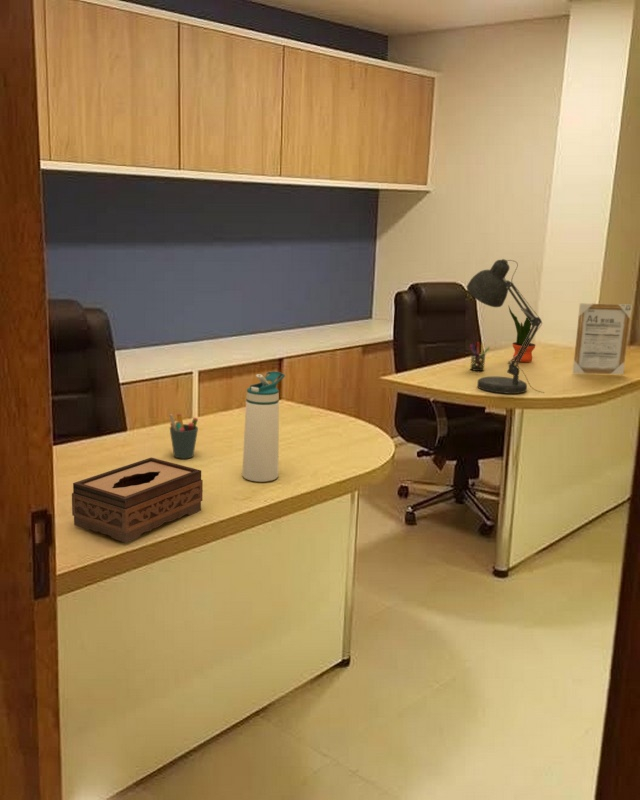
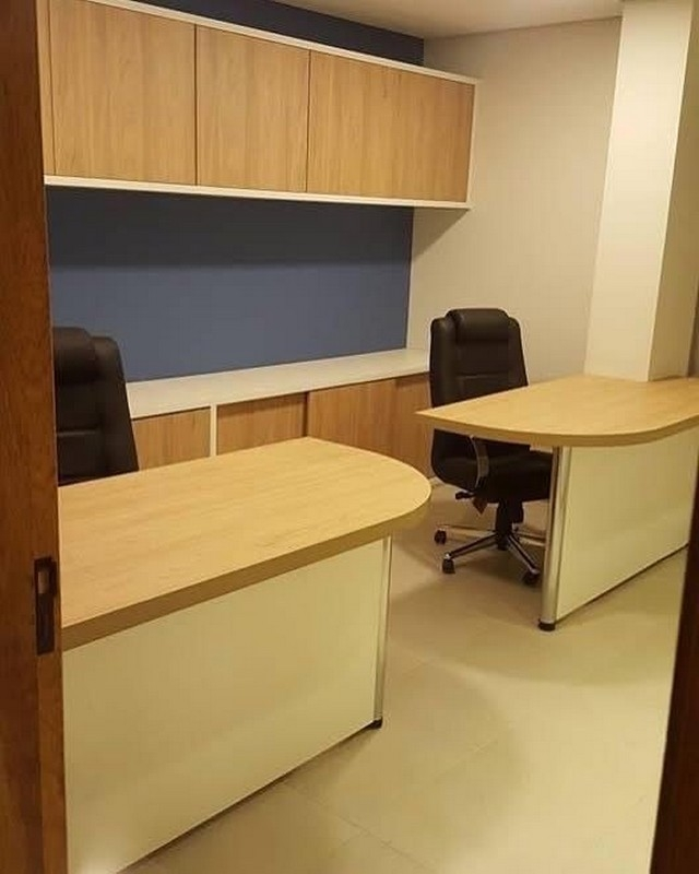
- pen holder (479, 355)
- tissue box (139, 497)
- desk lamp (500, 306)
- water bottle (264, 424)
- potted plant (520, 333)
- picture frame (601, 339)
- pen holder (183, 434)
